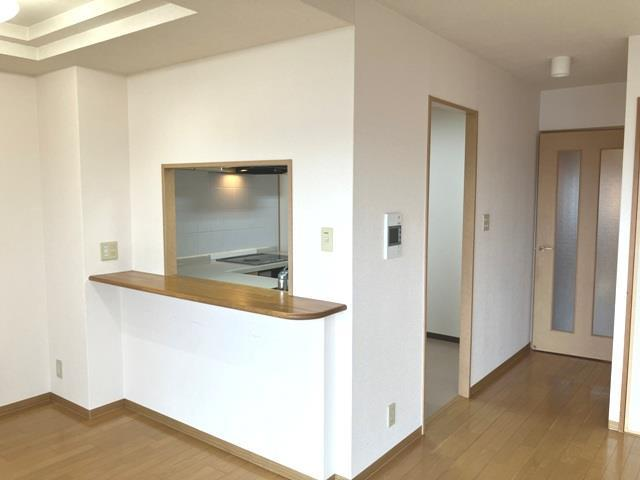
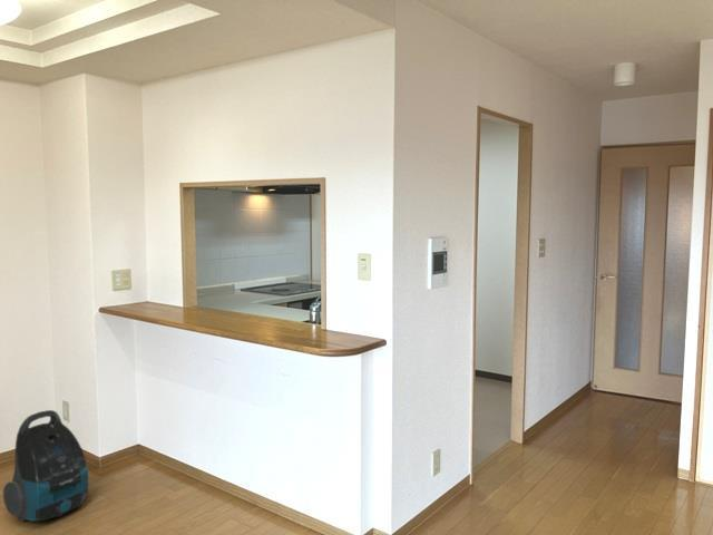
+ vacuum cleaner (48, 464)
